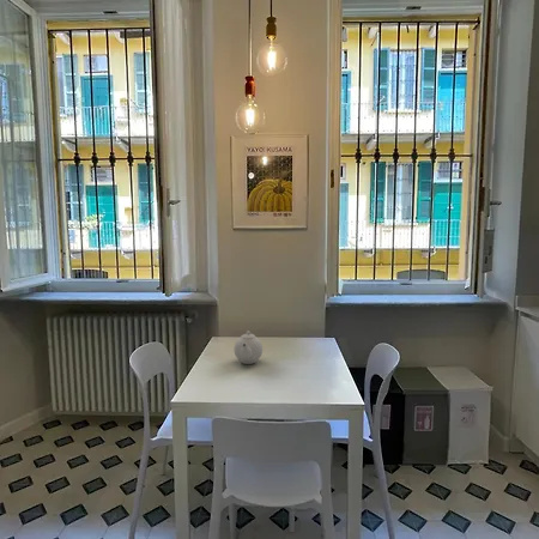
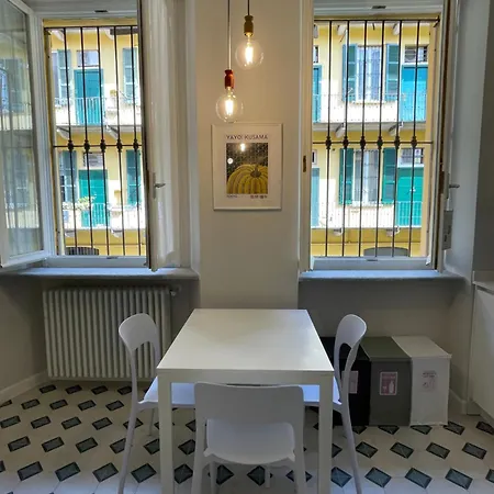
- teapot (248, 346)
